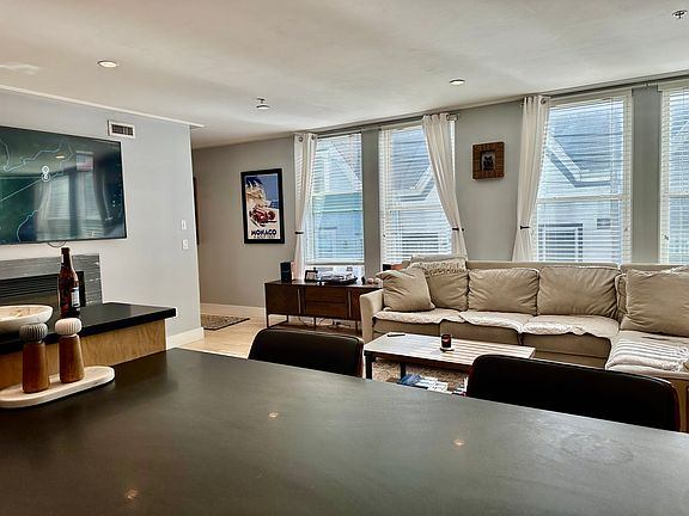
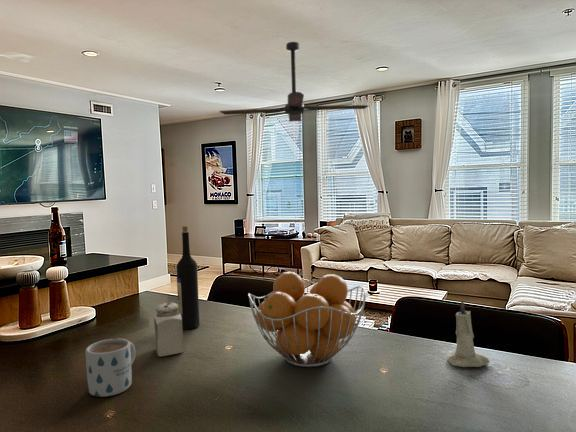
+ ceiling fan (293, 79)
+ wine bottle (187, 276)
+ mug (115, 363)
+ candle (468, 331)
+ fruit basket (307, 315)
+ salt shaker (168, 327)
